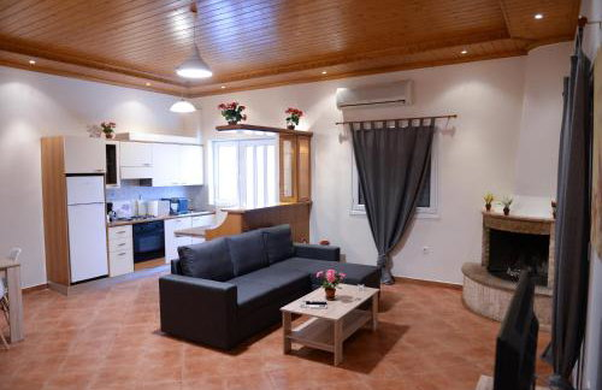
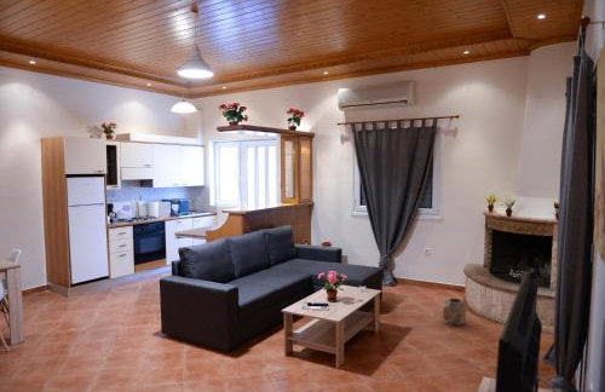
+ planter (454, 311)
